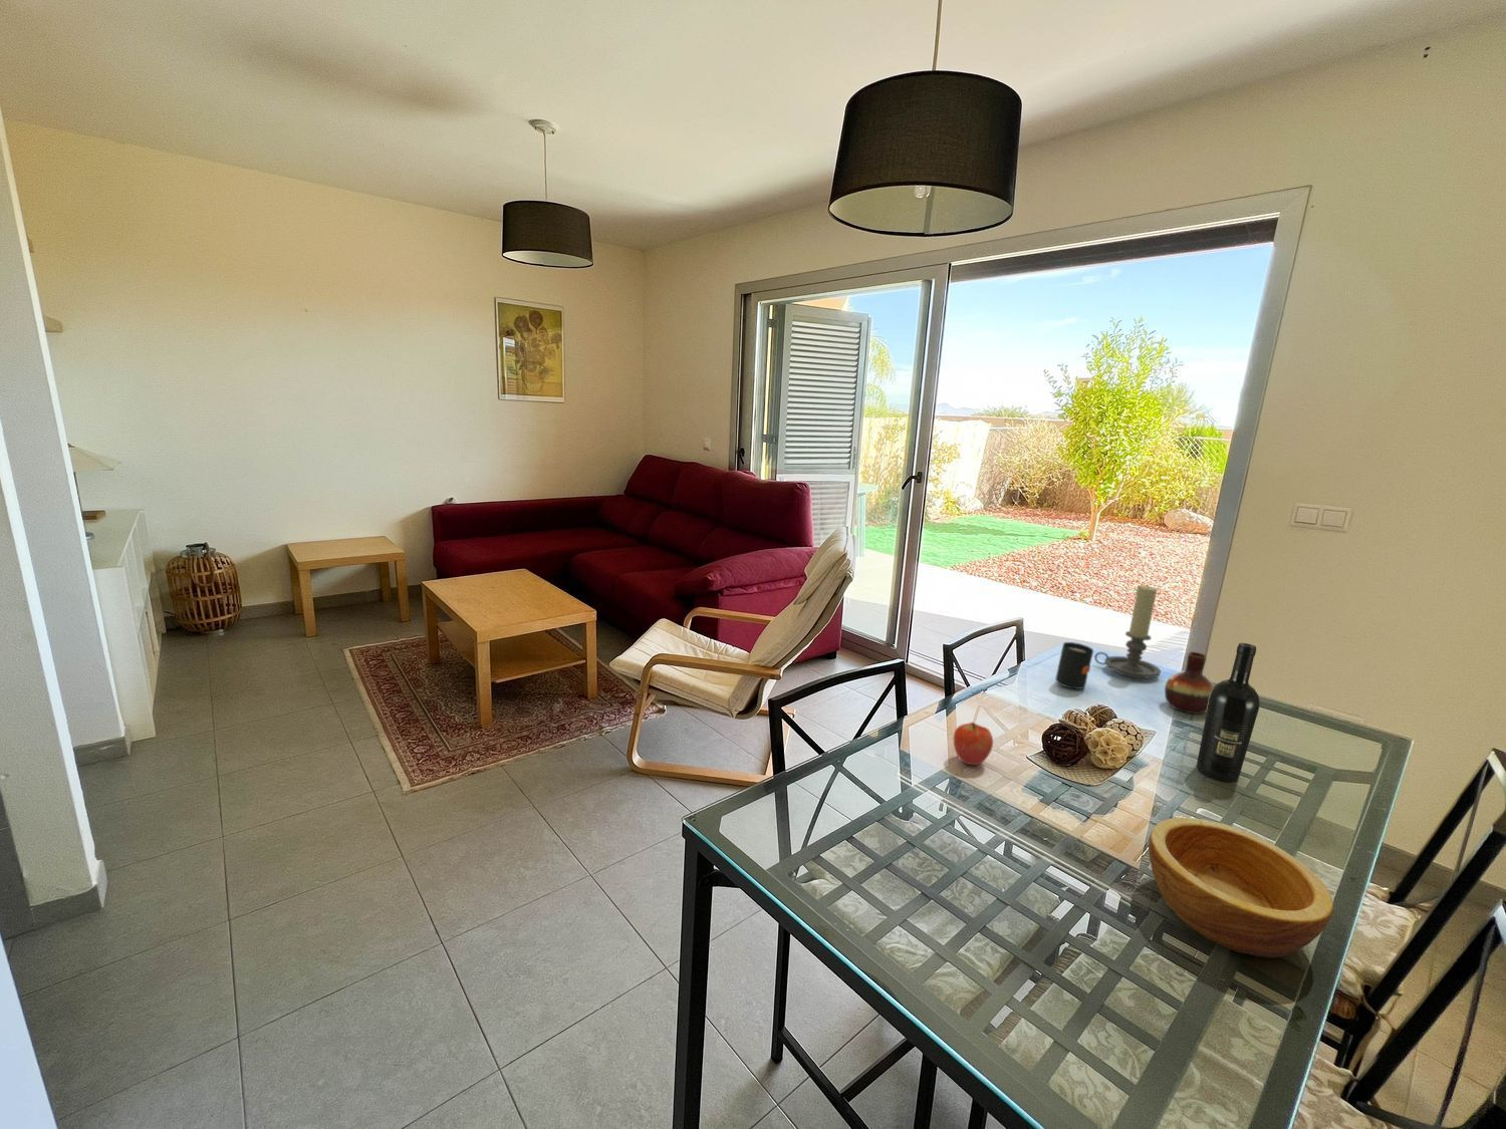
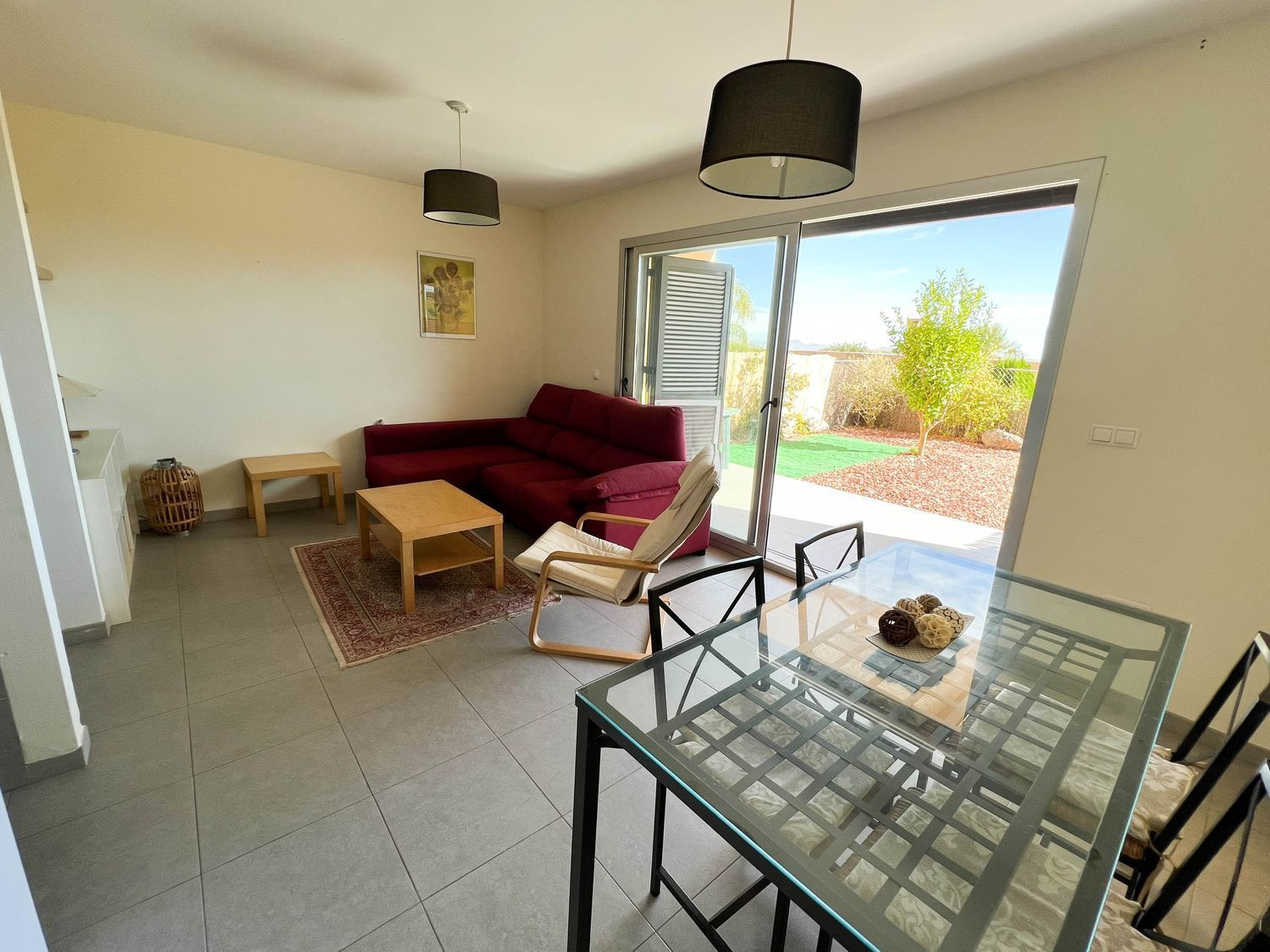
- apple (972, 741)
- vase (1191, 682)
- wine bottle (1231, 710)
- bowl (1229, 891)
- mug (1077, 664)
- candle holder (1134, 629)
